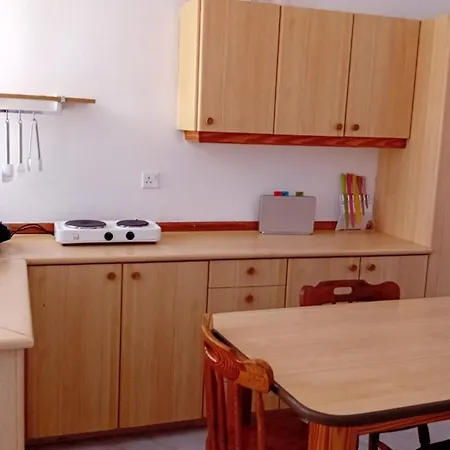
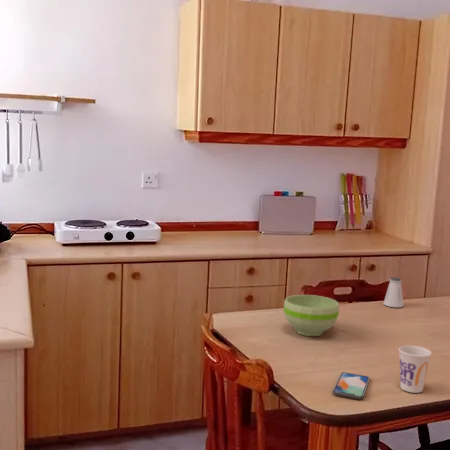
+ saltshaker (394, 291)
+ bowl (310, 316)
+ smartphone (351, 385)
+ cup (413, 369)
